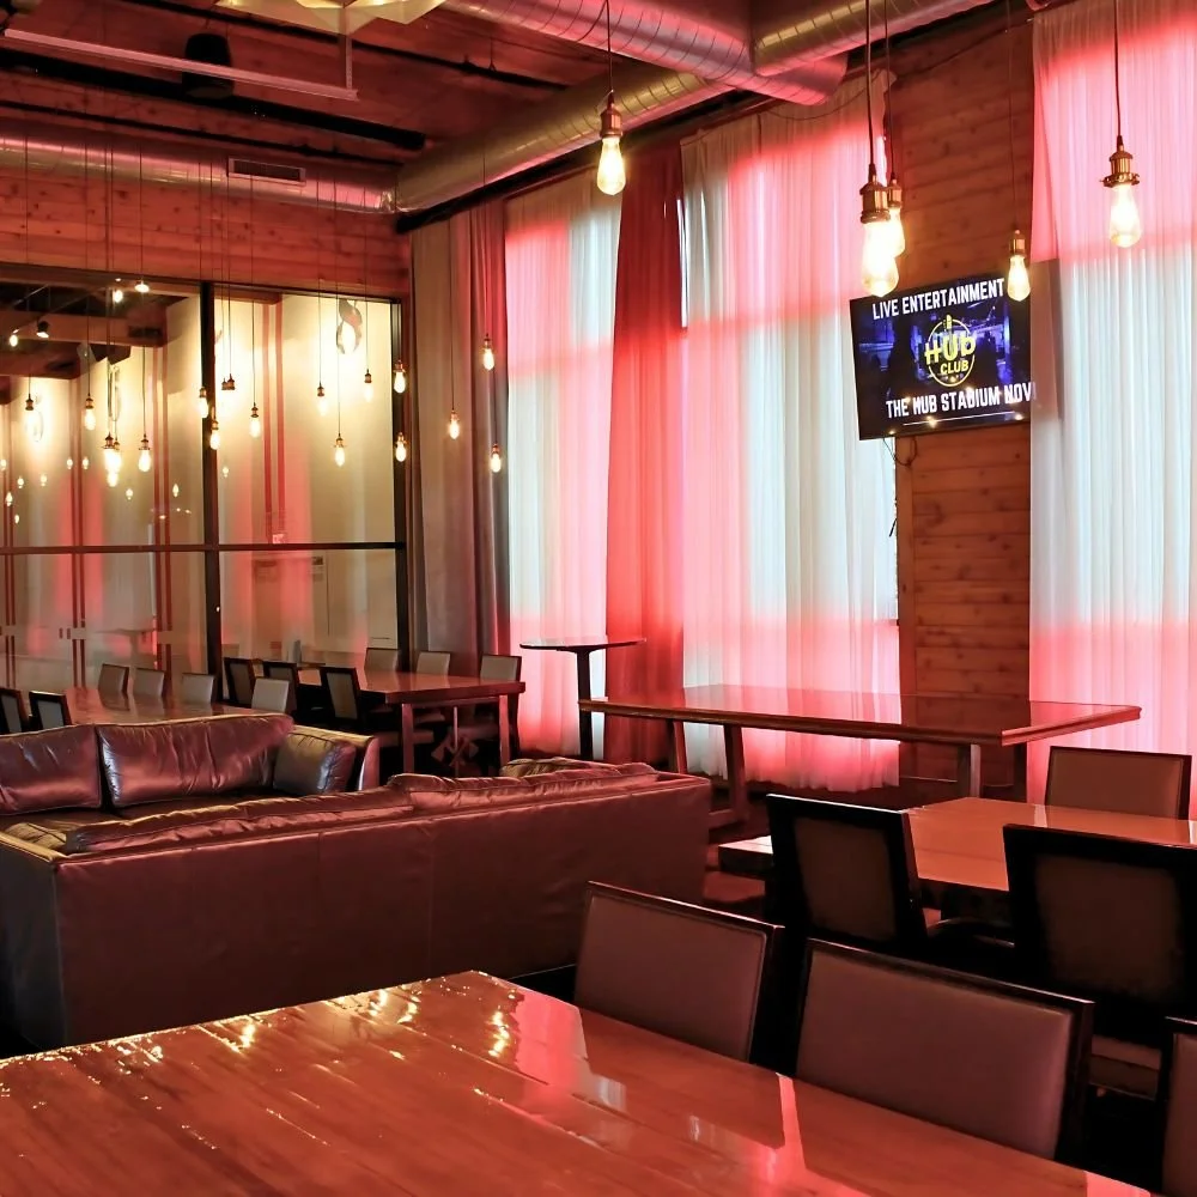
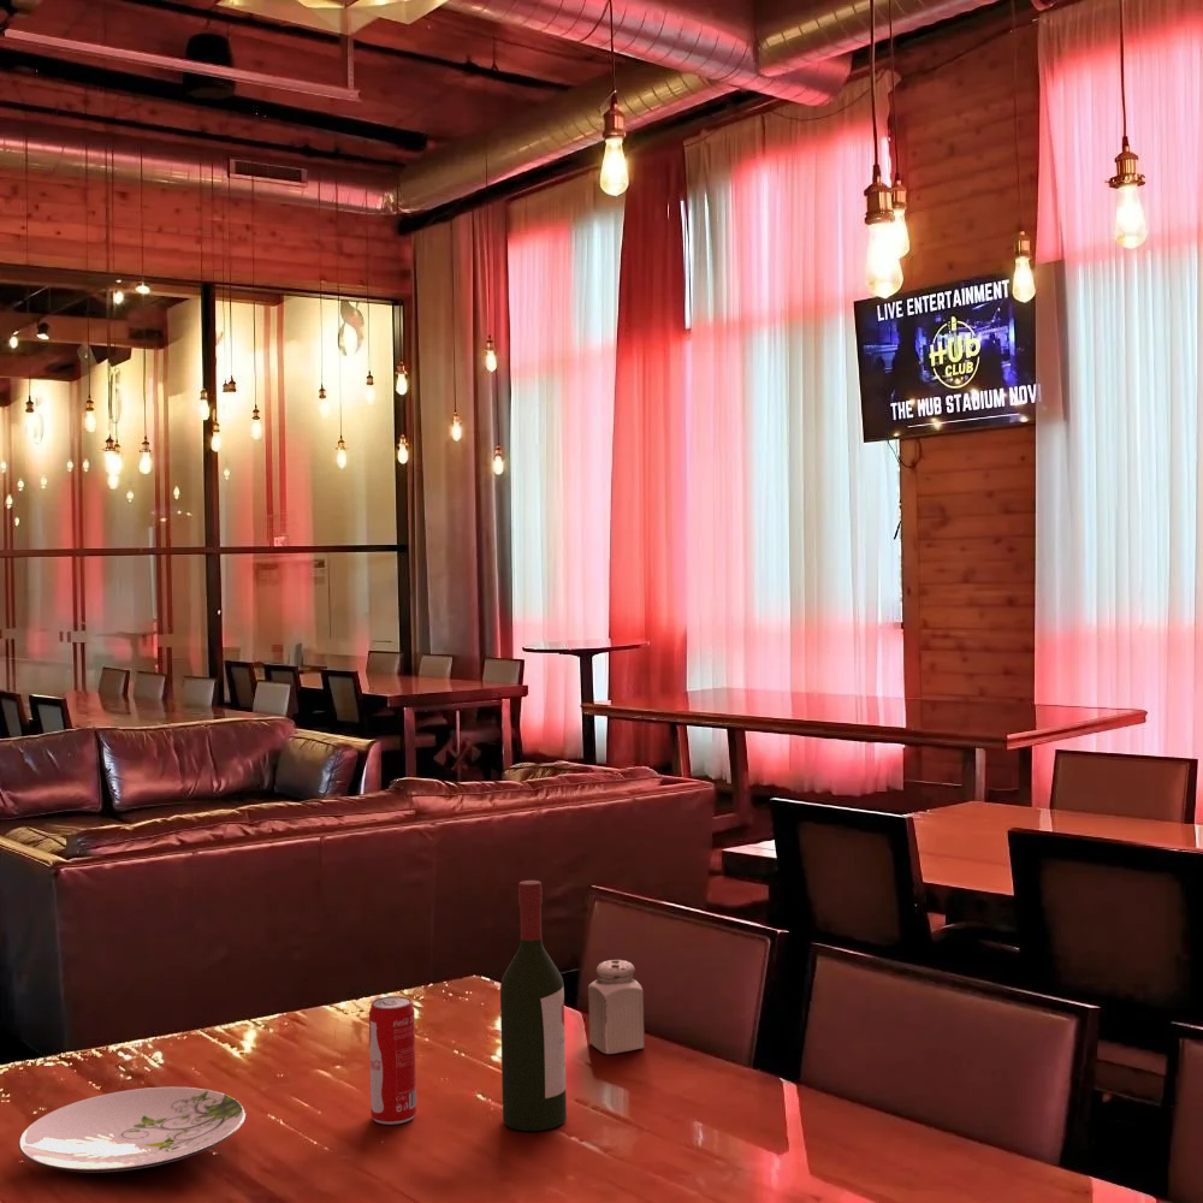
+ beverage can (392, 1059)
+ salt shaker (615, 1003)
+ plate (135, 1138)
+ wine bottle (532, 1001)
